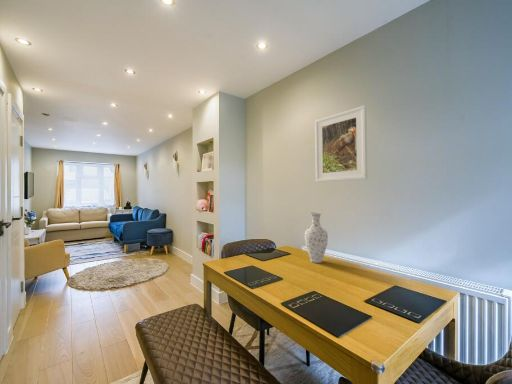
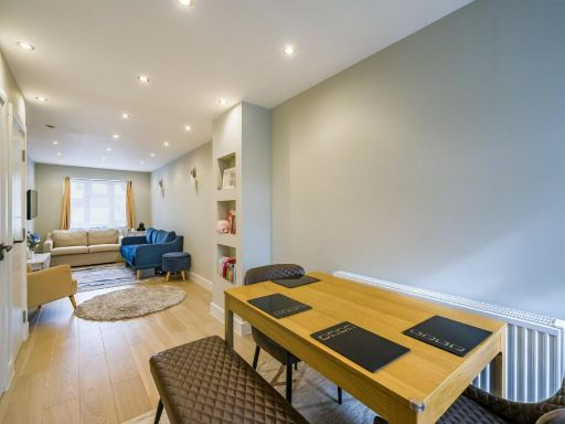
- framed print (338, 147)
- vase (316, 236)
